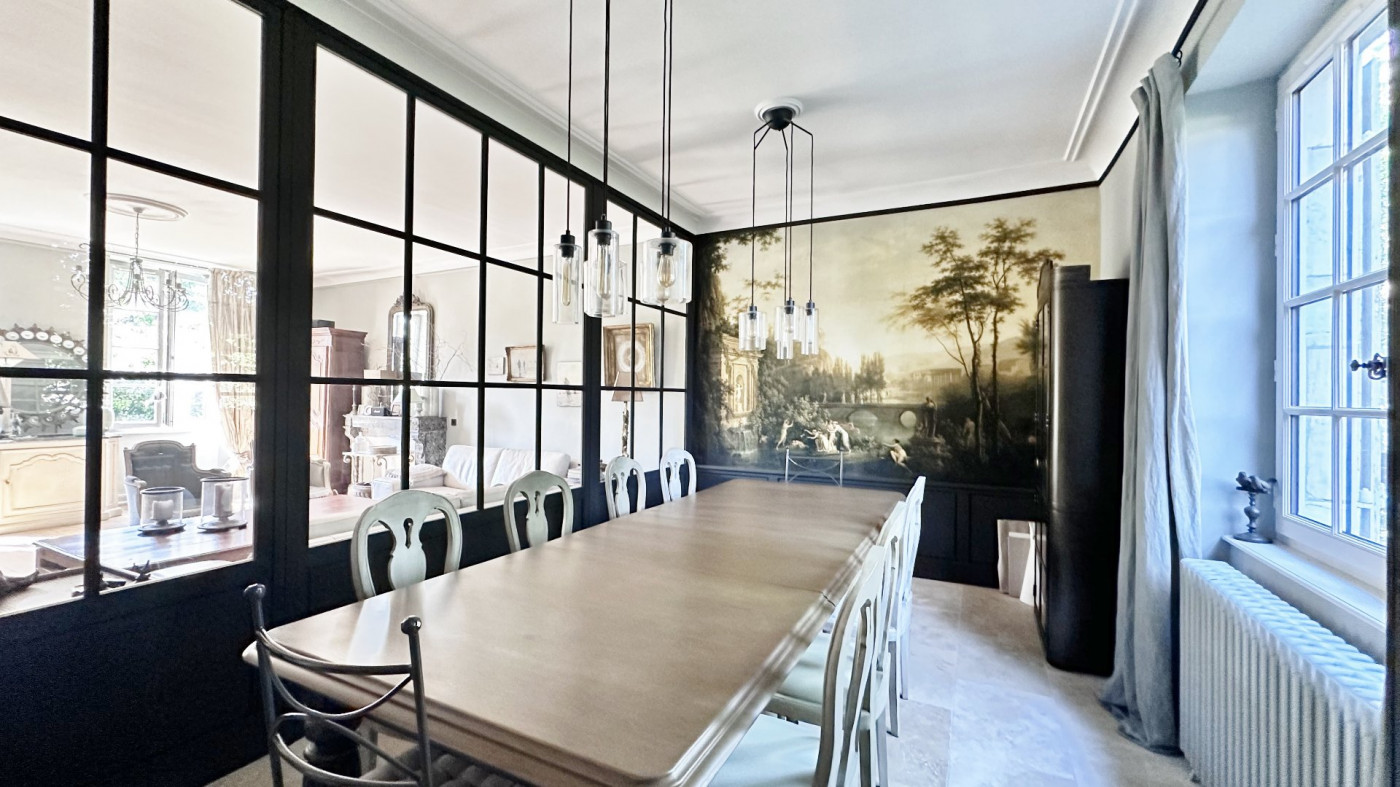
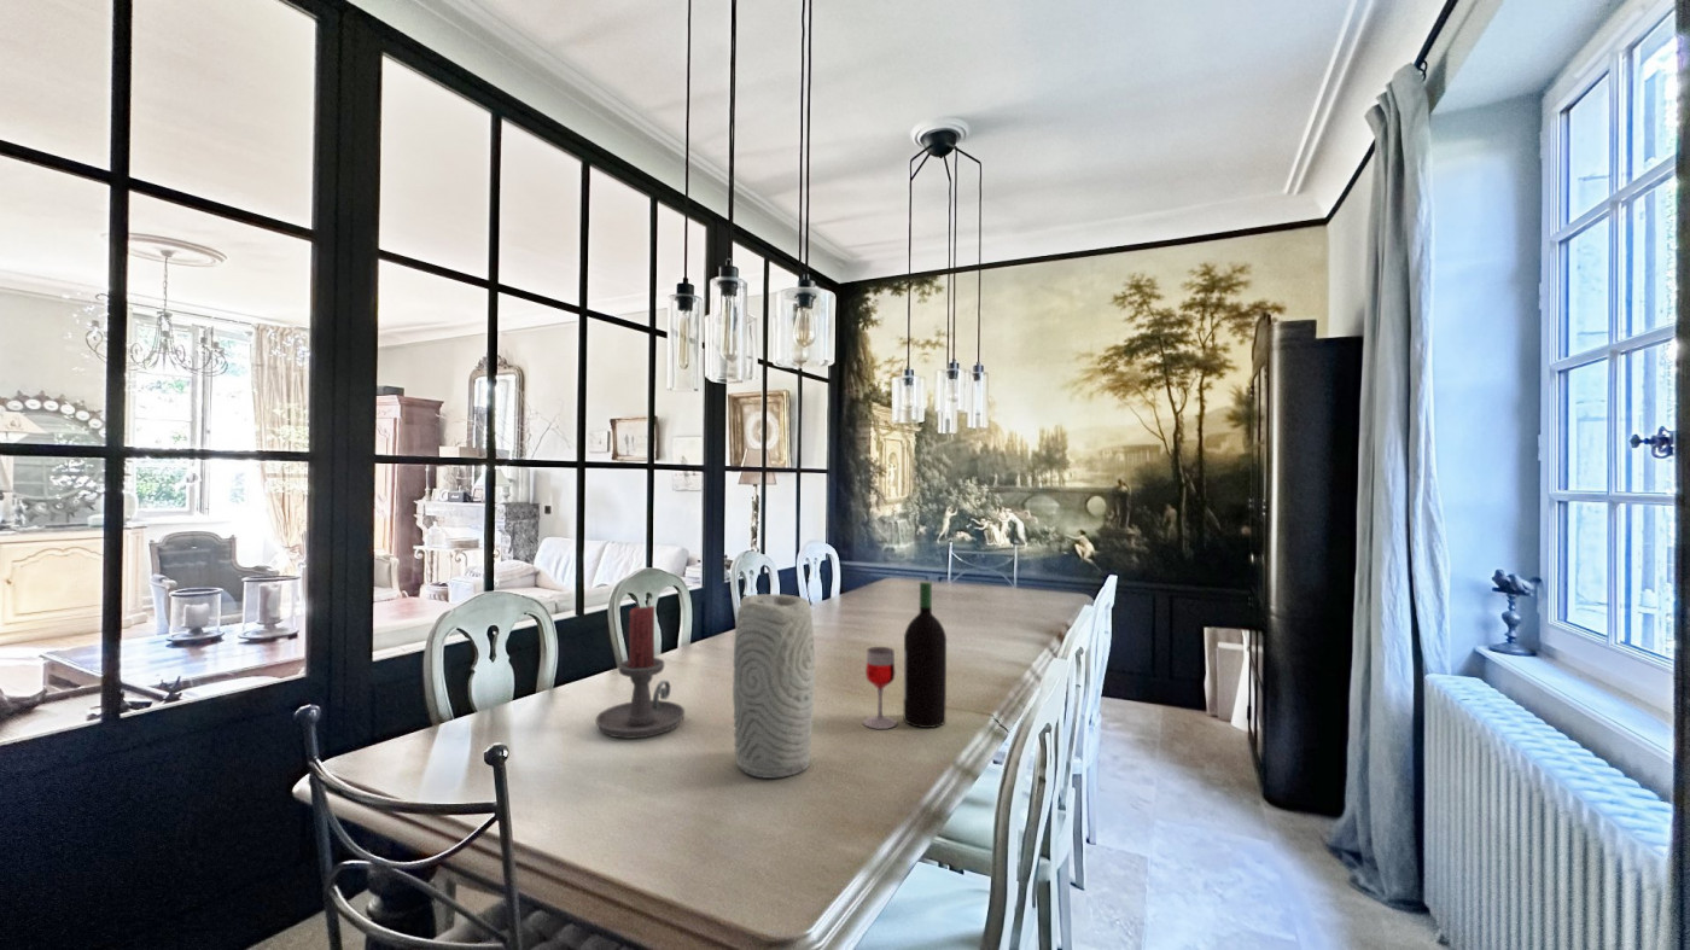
+ vase (774, 680)
+ candle holder (646, 661)
+ wine bottle (905, 652)
